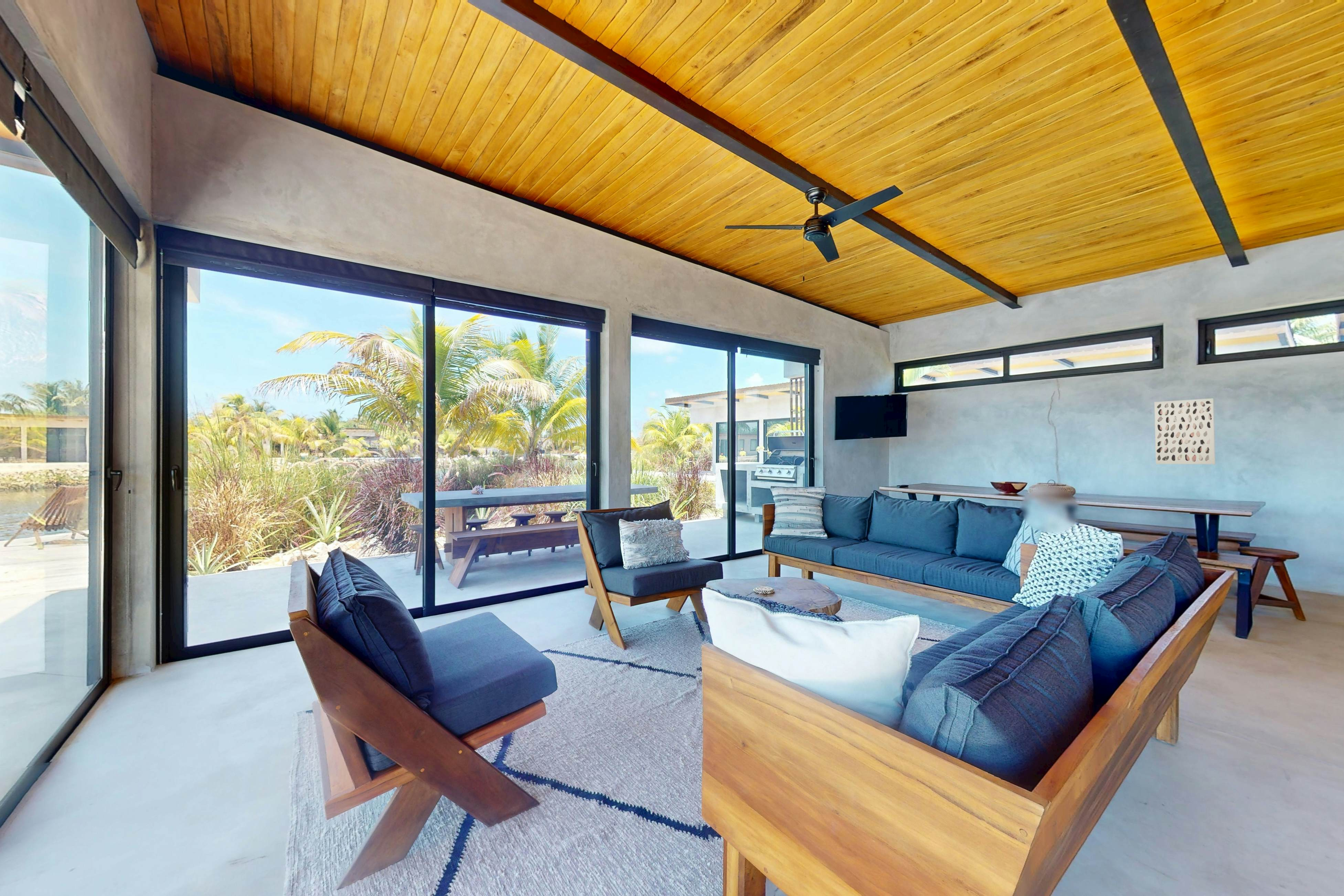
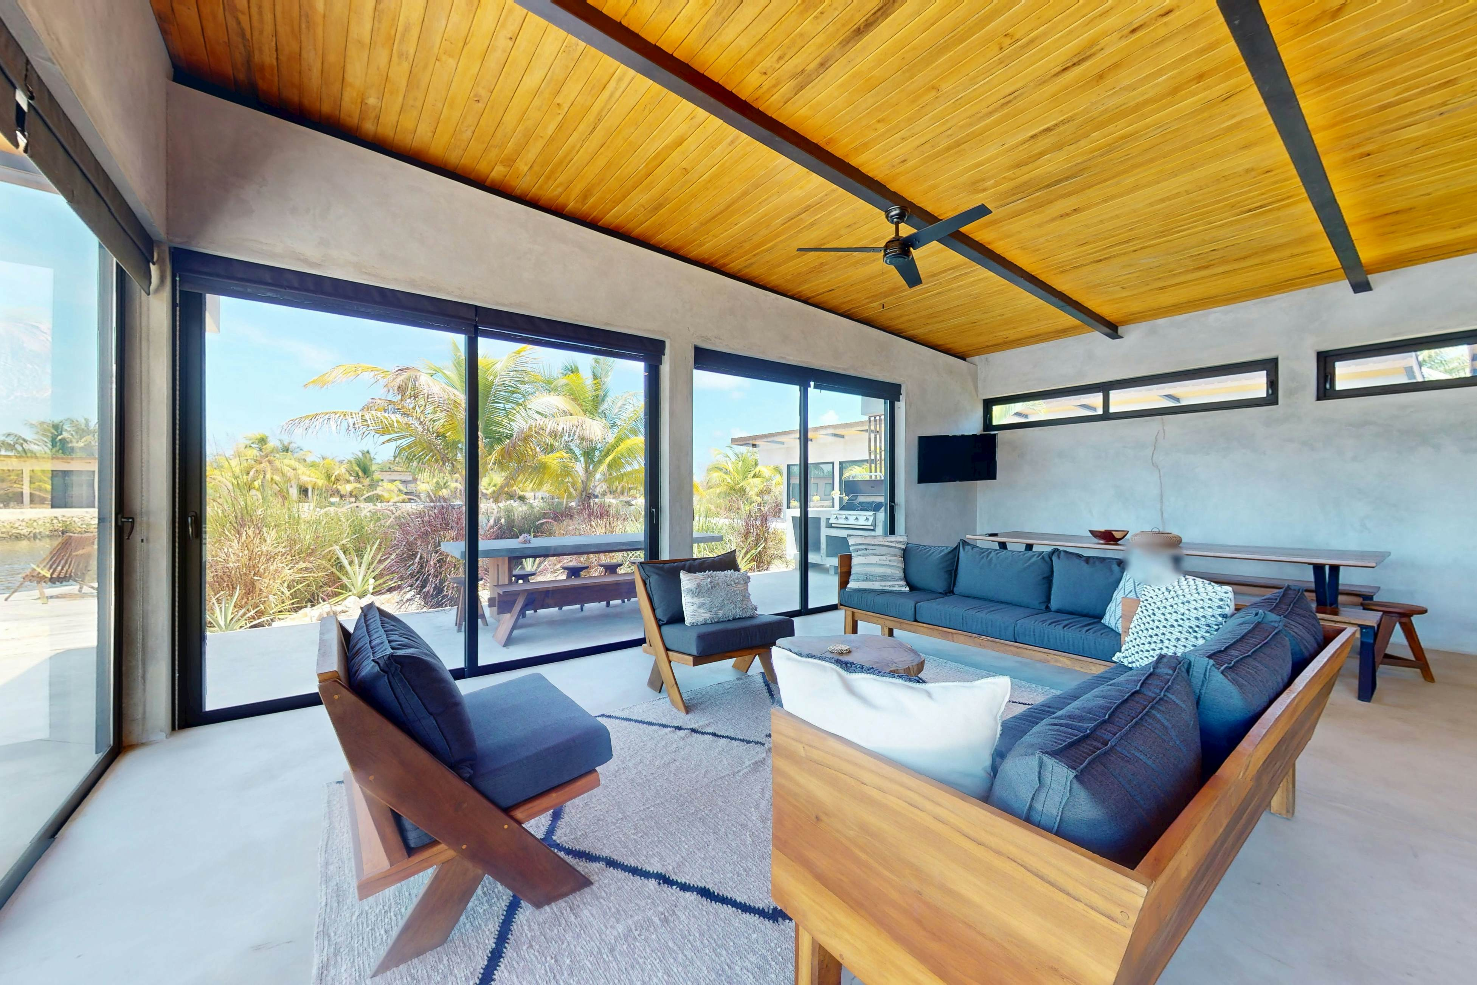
- wall art (1184, 432)
